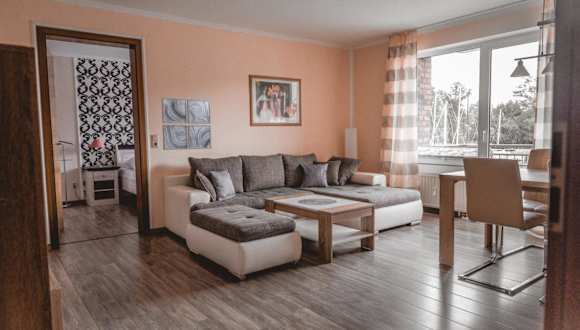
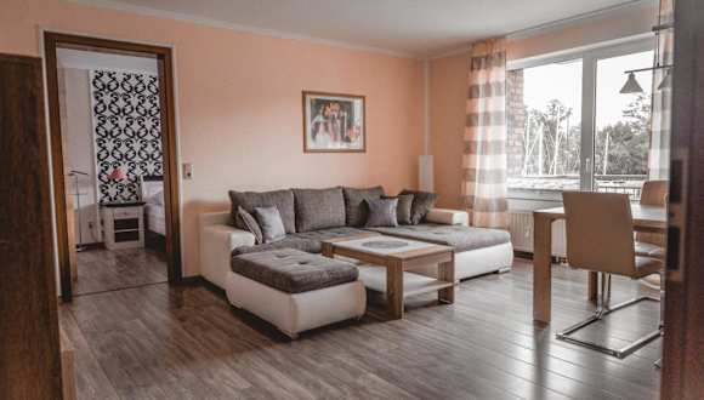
- wall art (186, 123)
